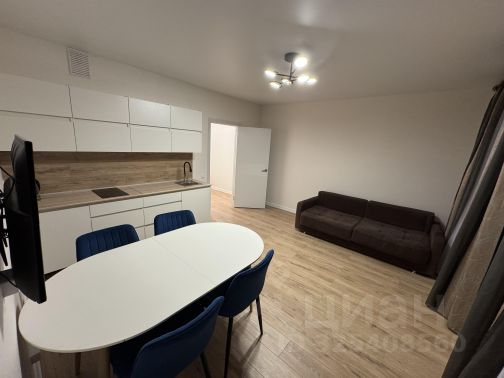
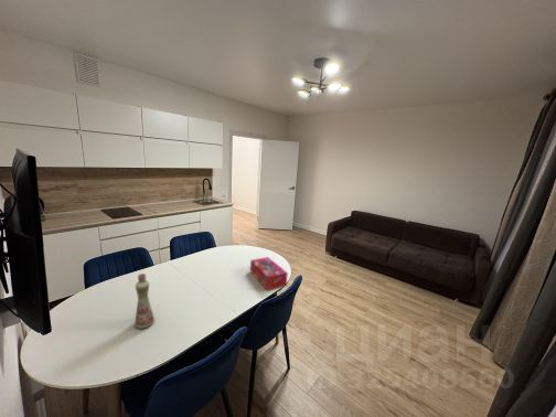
+ bottle (143, 299)
+ tissue box (267, 271)
